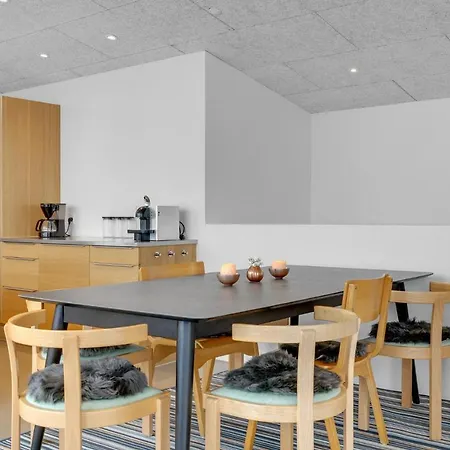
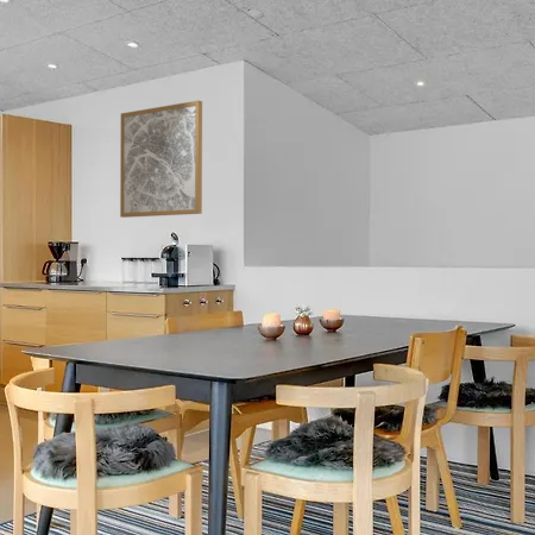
+ wall art (159, 160)
